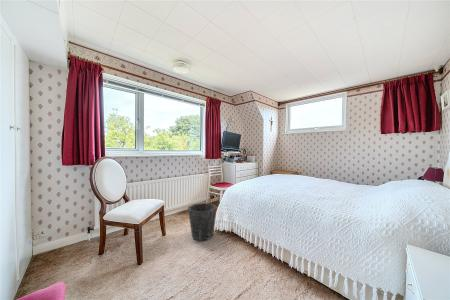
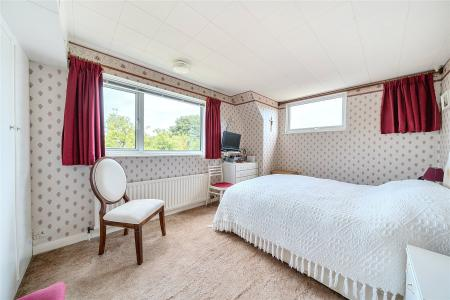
- waste bin (202, 221)
